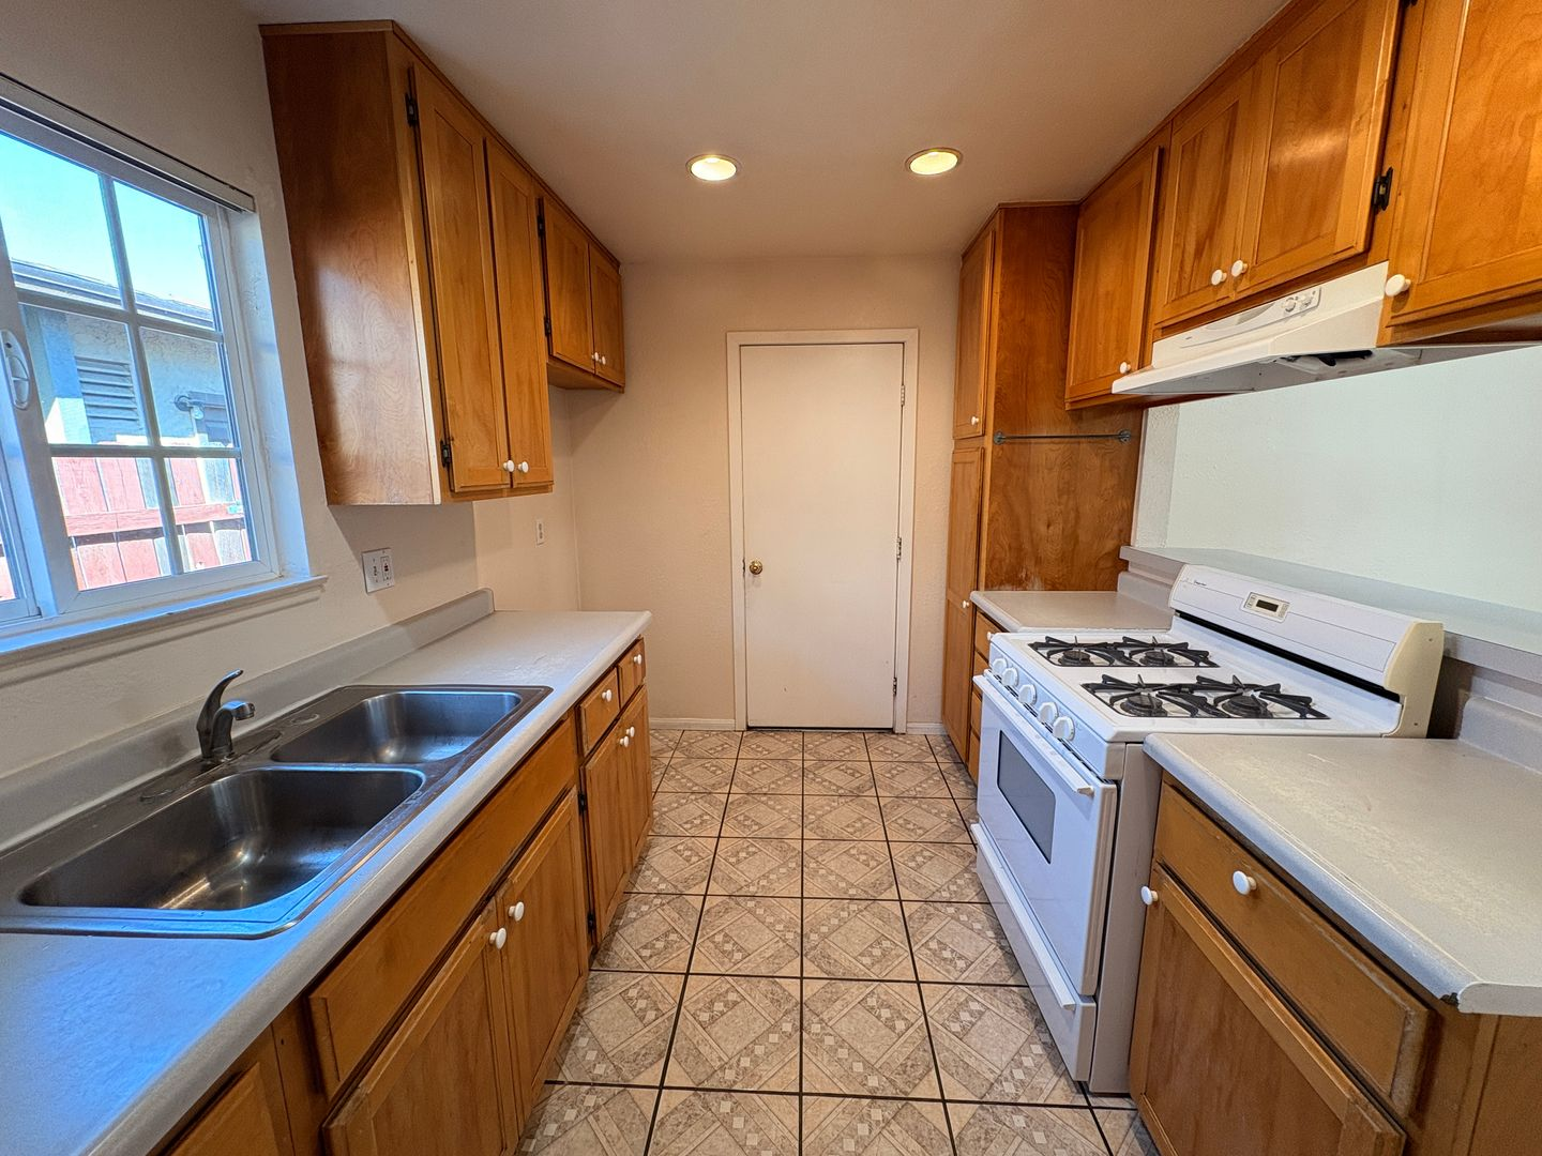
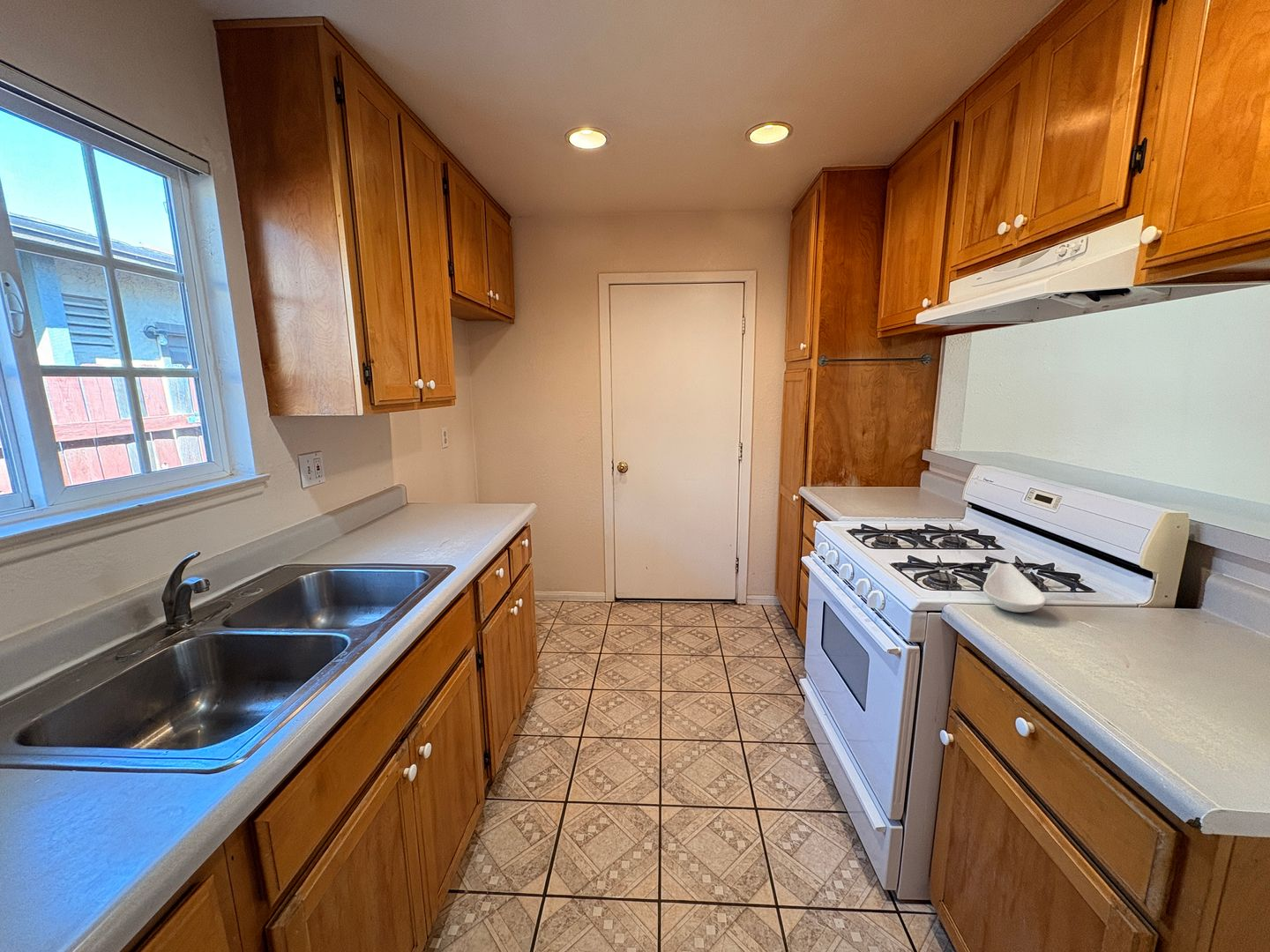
+ spoon rest (1007, 584)
